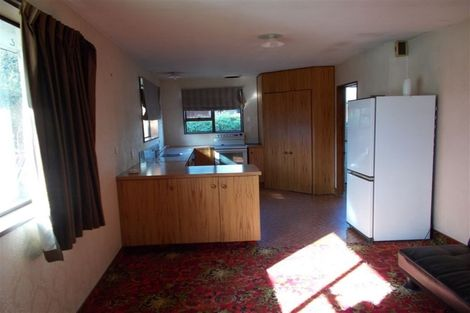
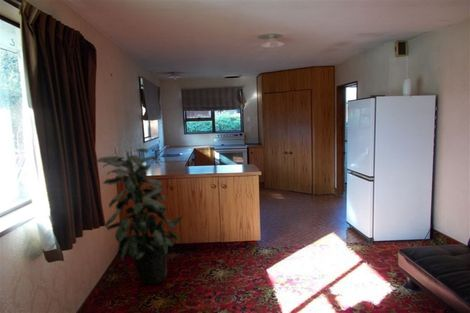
+ indoor plant (141, 217)
